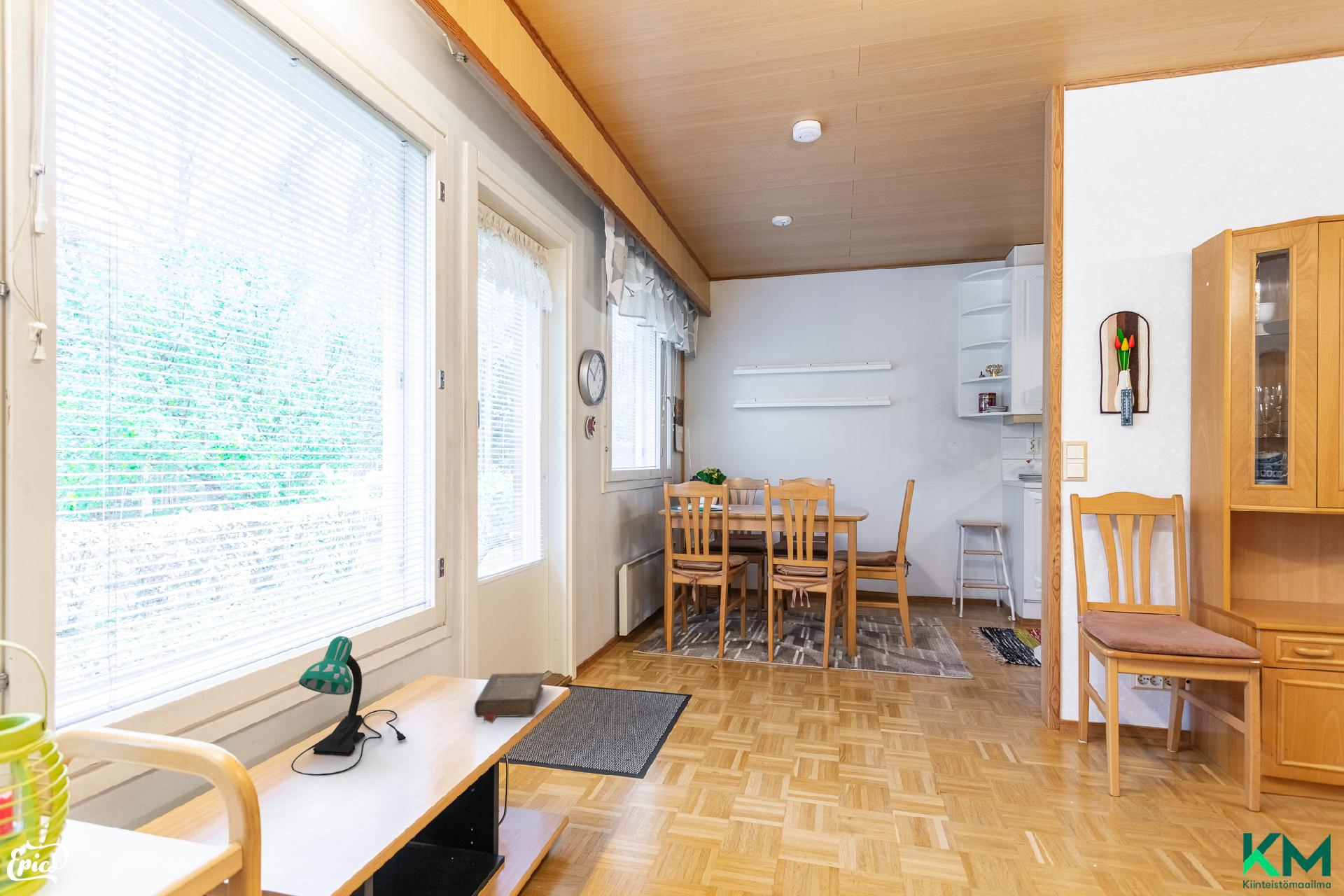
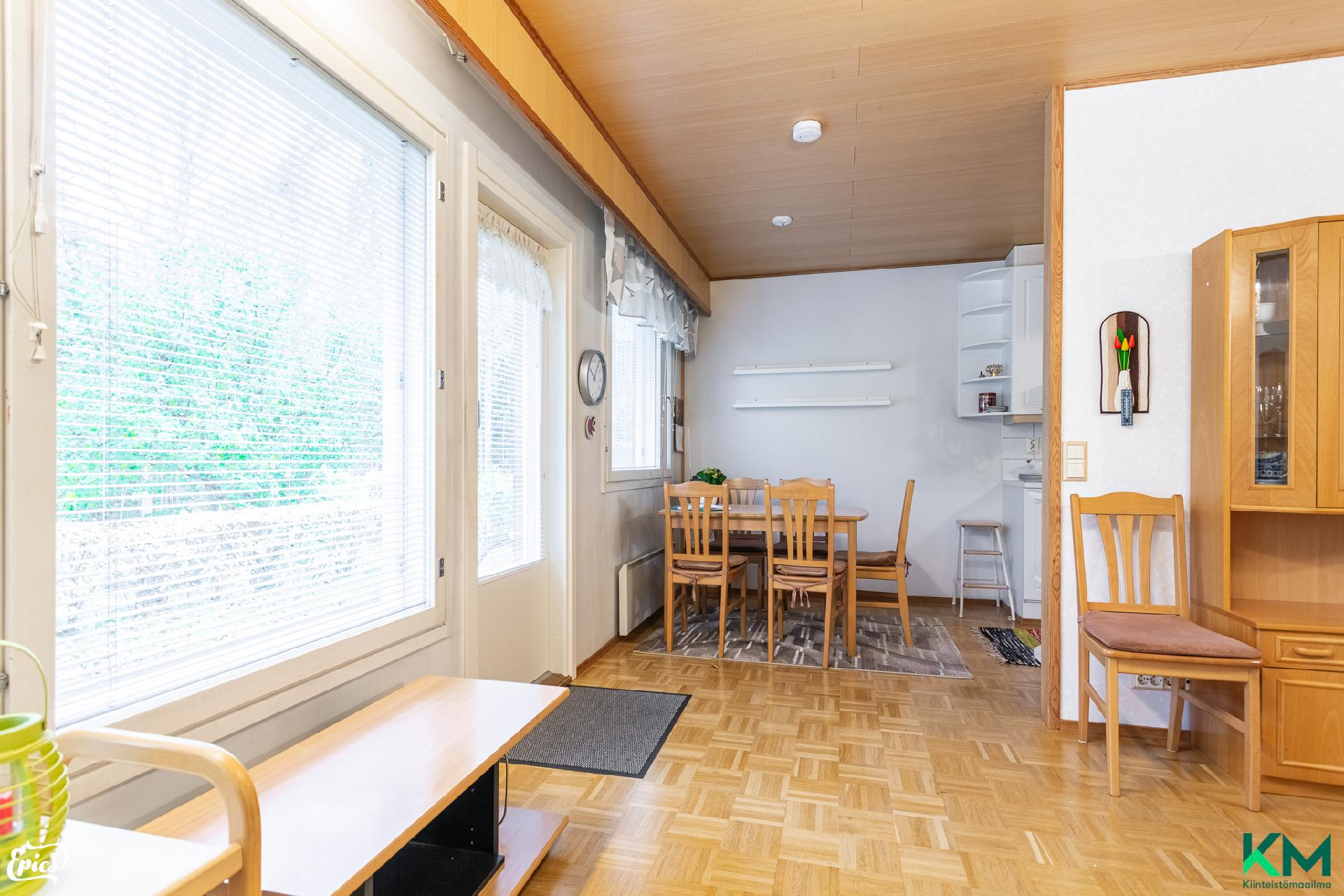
- book (509, 697)
- desk lamp (361, 685)
